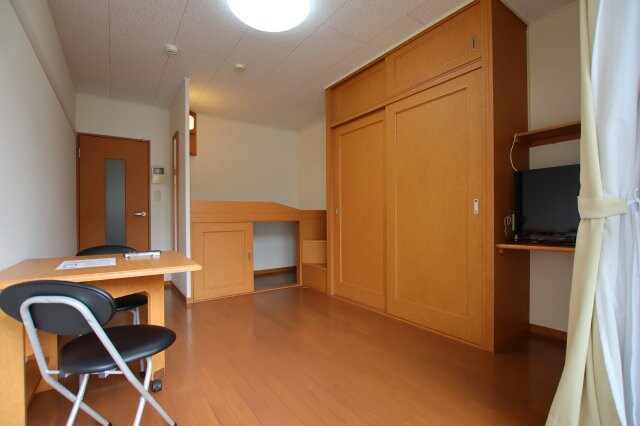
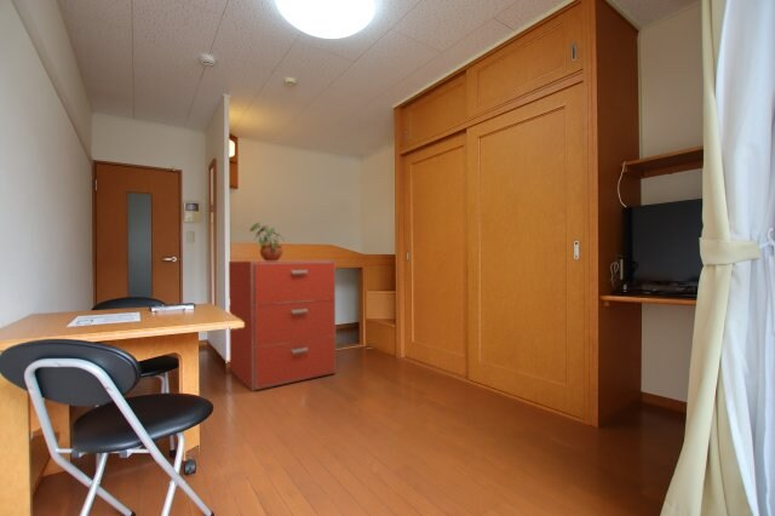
+ filing cabinet (282, 316)
+ potted plant (265, 241)
